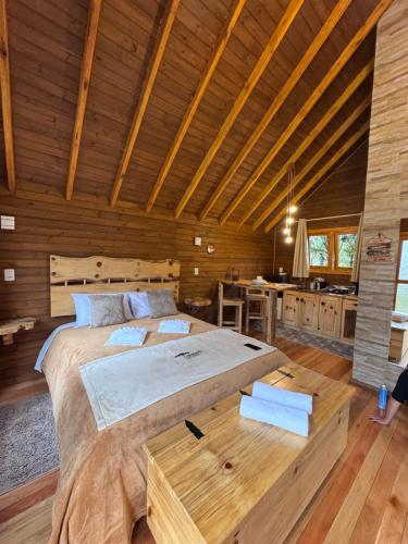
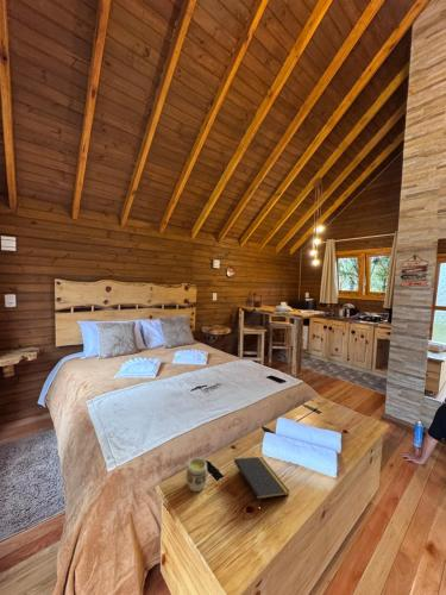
+ notepad (259, 475)
+ cup (196, 474)
